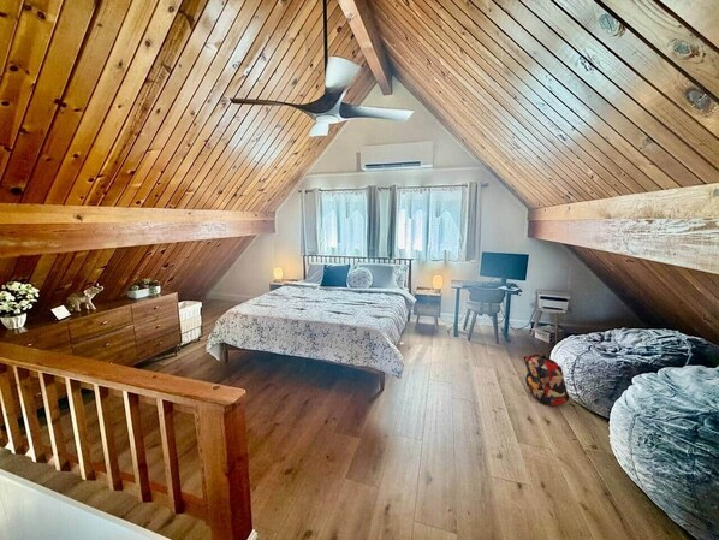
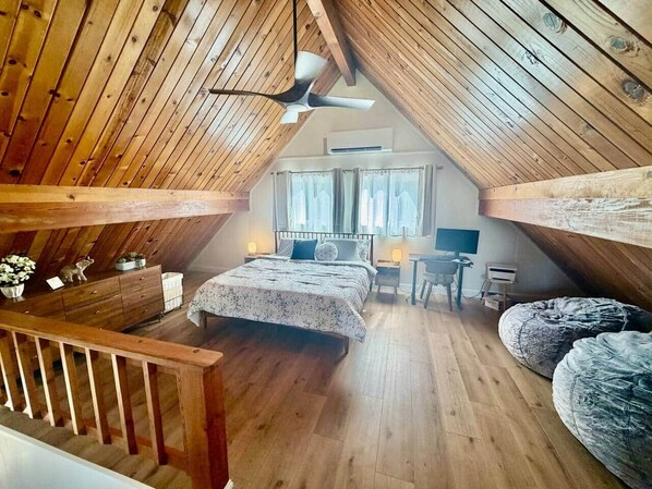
- backpack (545, 375)
